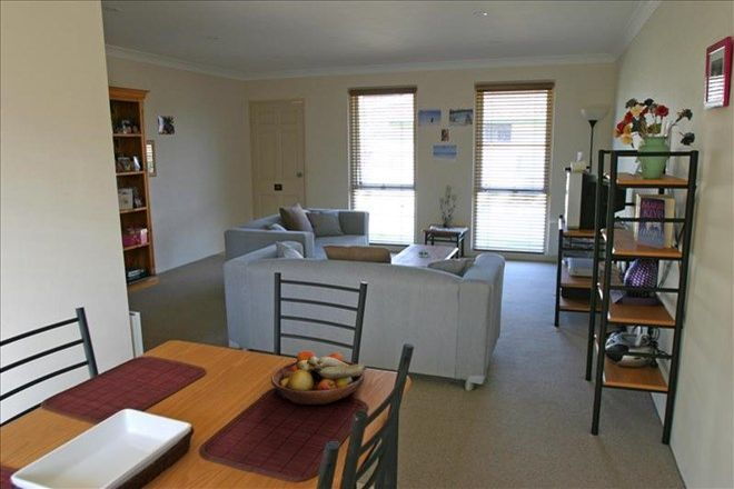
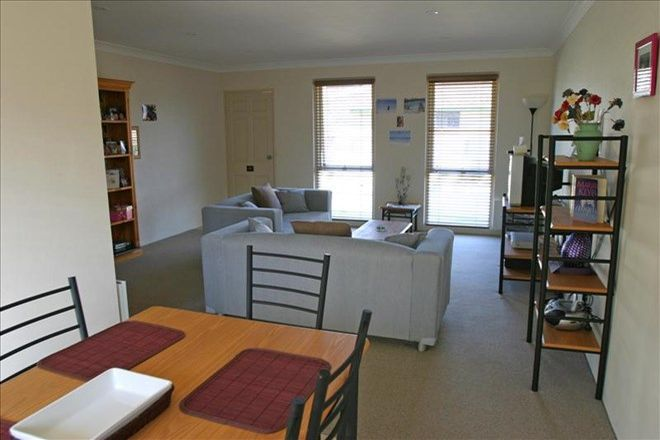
- fruit bowl (319, 370)
